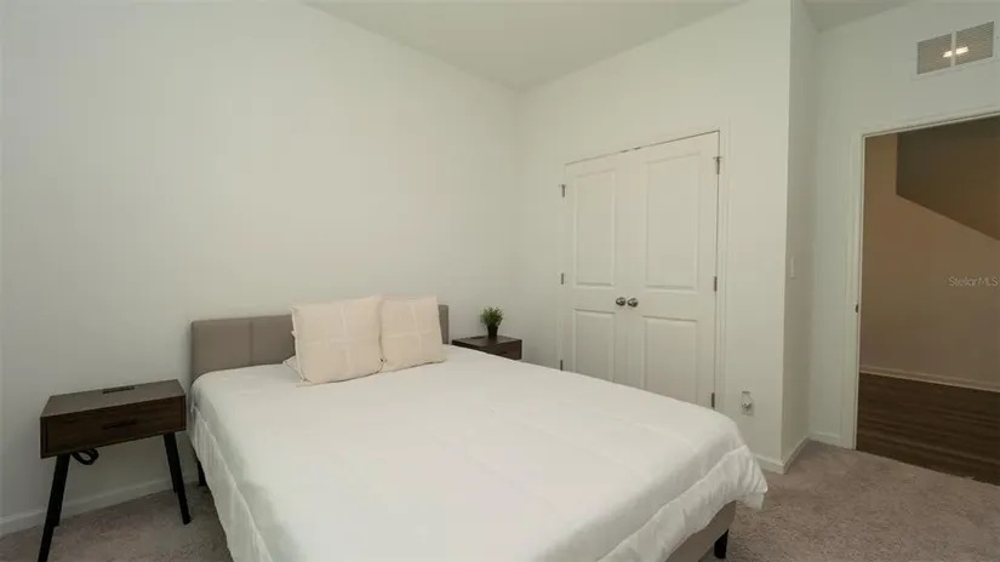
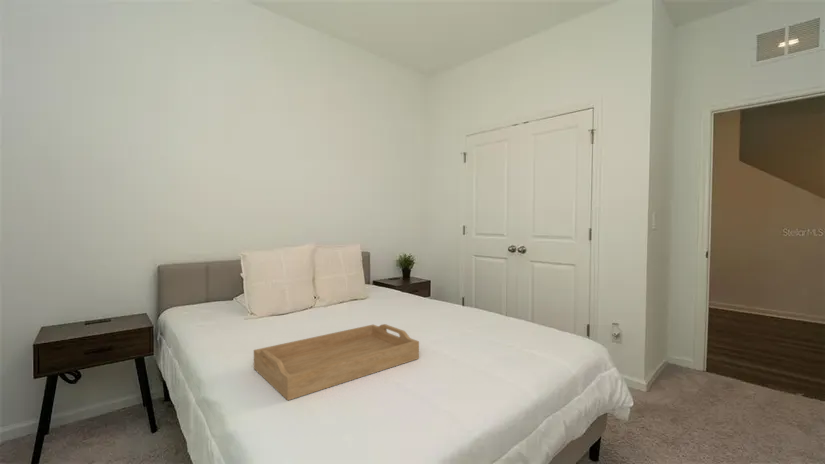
+ serving tray (339, 351)
